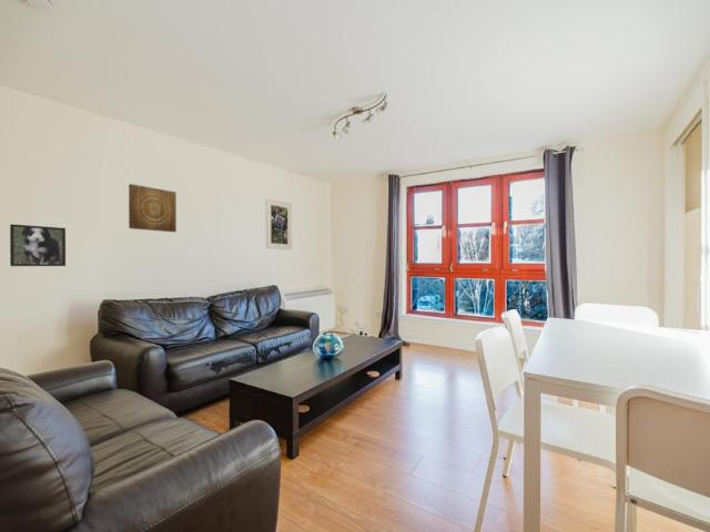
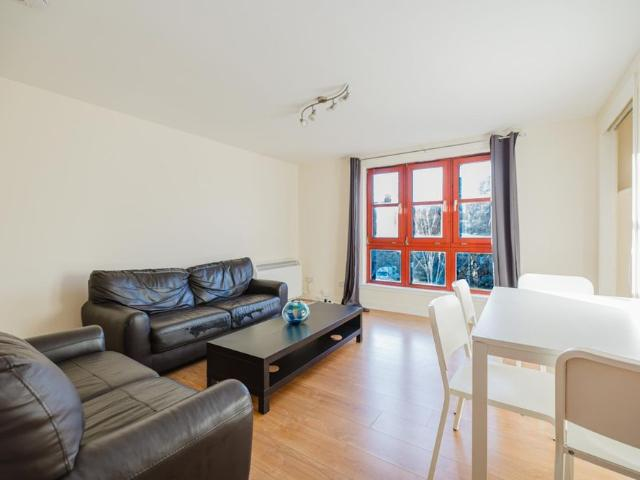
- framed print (39, 246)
- wall art (153, 208)
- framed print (278, 225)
